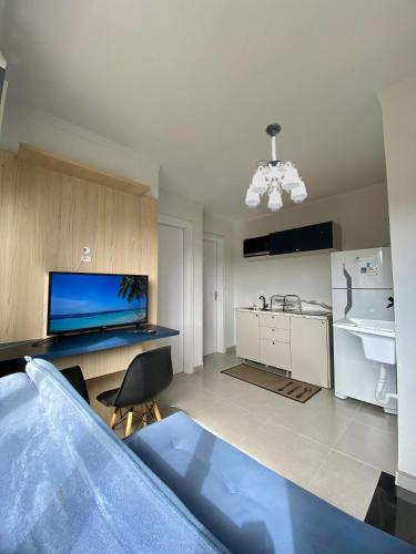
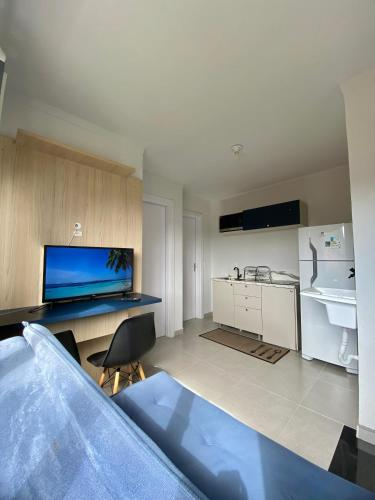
- chandelier (274, 167)
